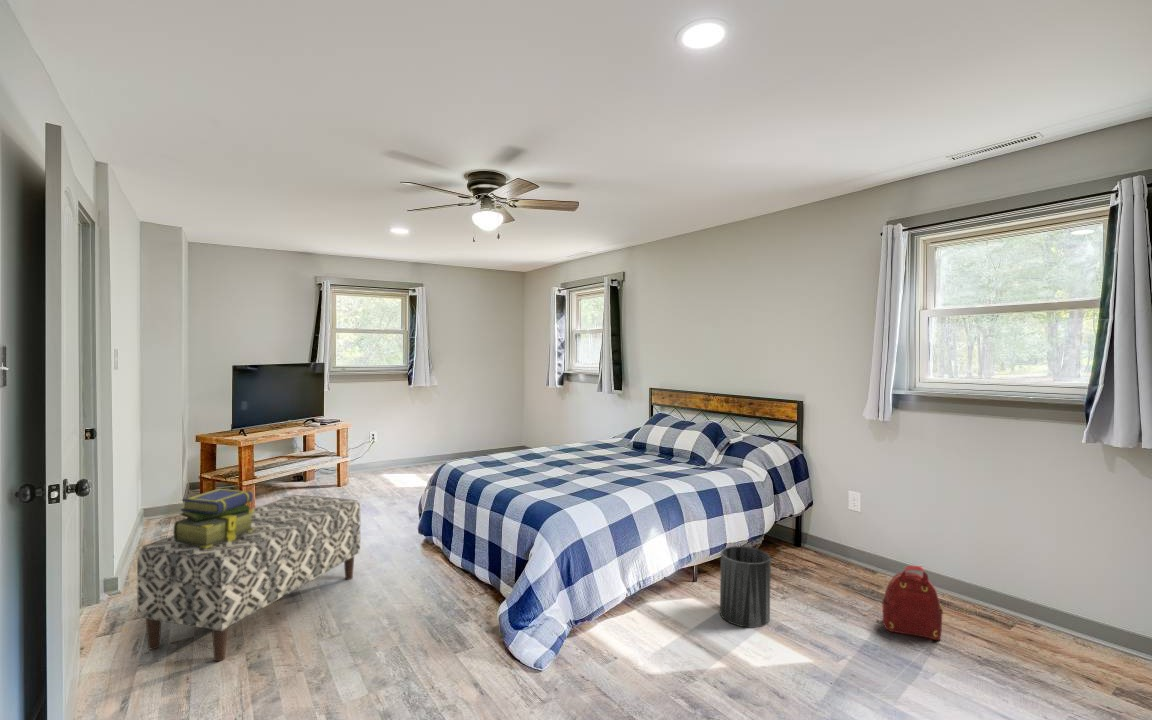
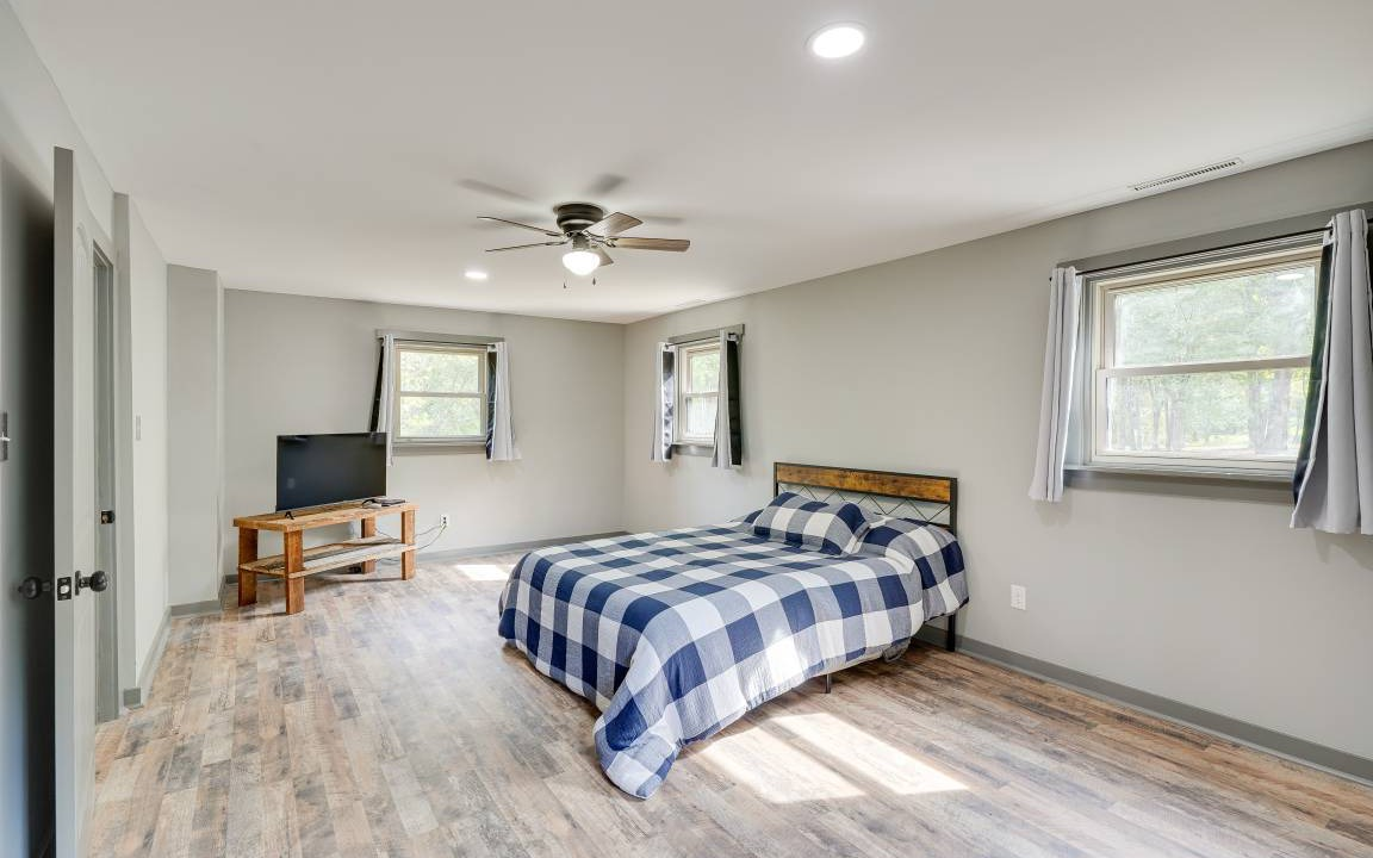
- stack of books (216, 514)
- trash can (745, 585)
- bench (264, 564)
- backpack (913, 596)
